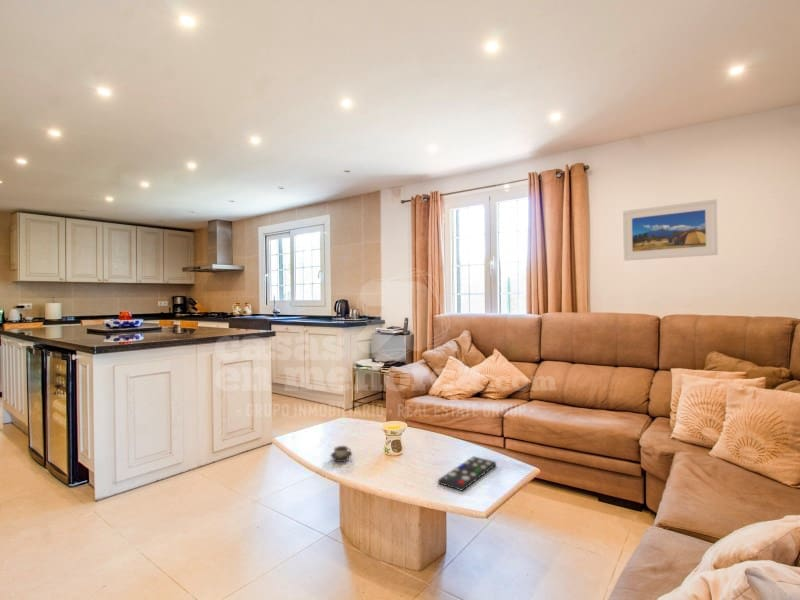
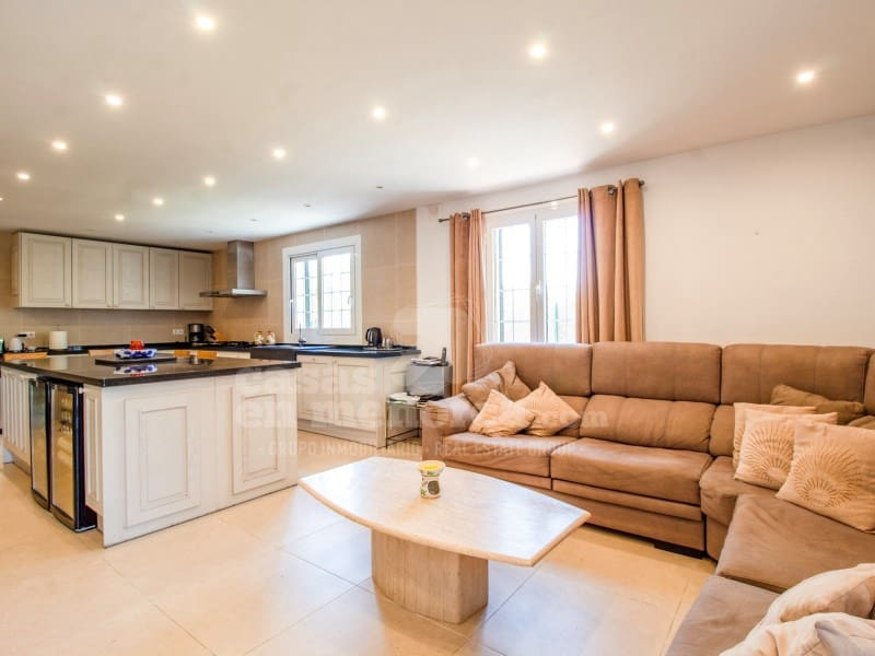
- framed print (667, 231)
- cup (341, 453)
- remote control (468, 471)
